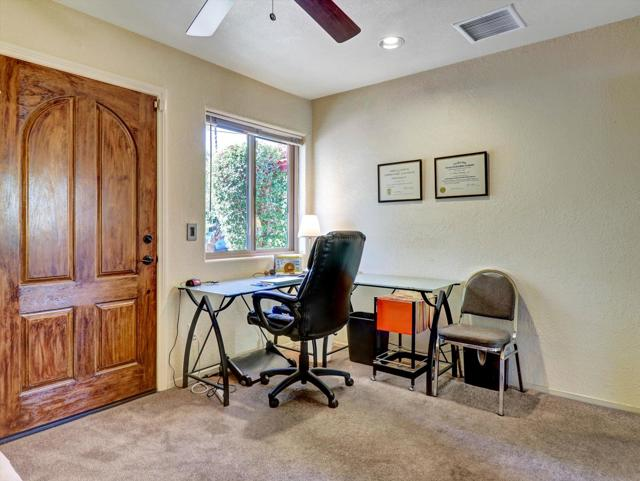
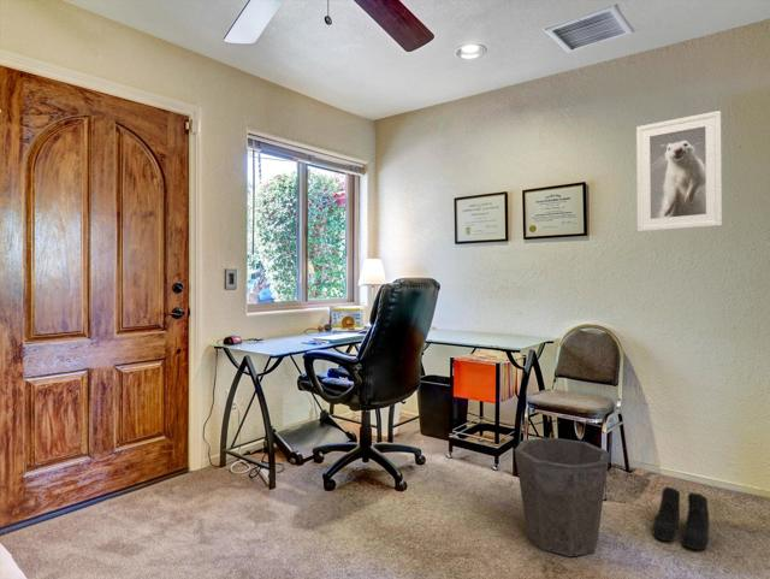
+ boots (679, 513)
+ waste bin (562, 495)
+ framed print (676, 173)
